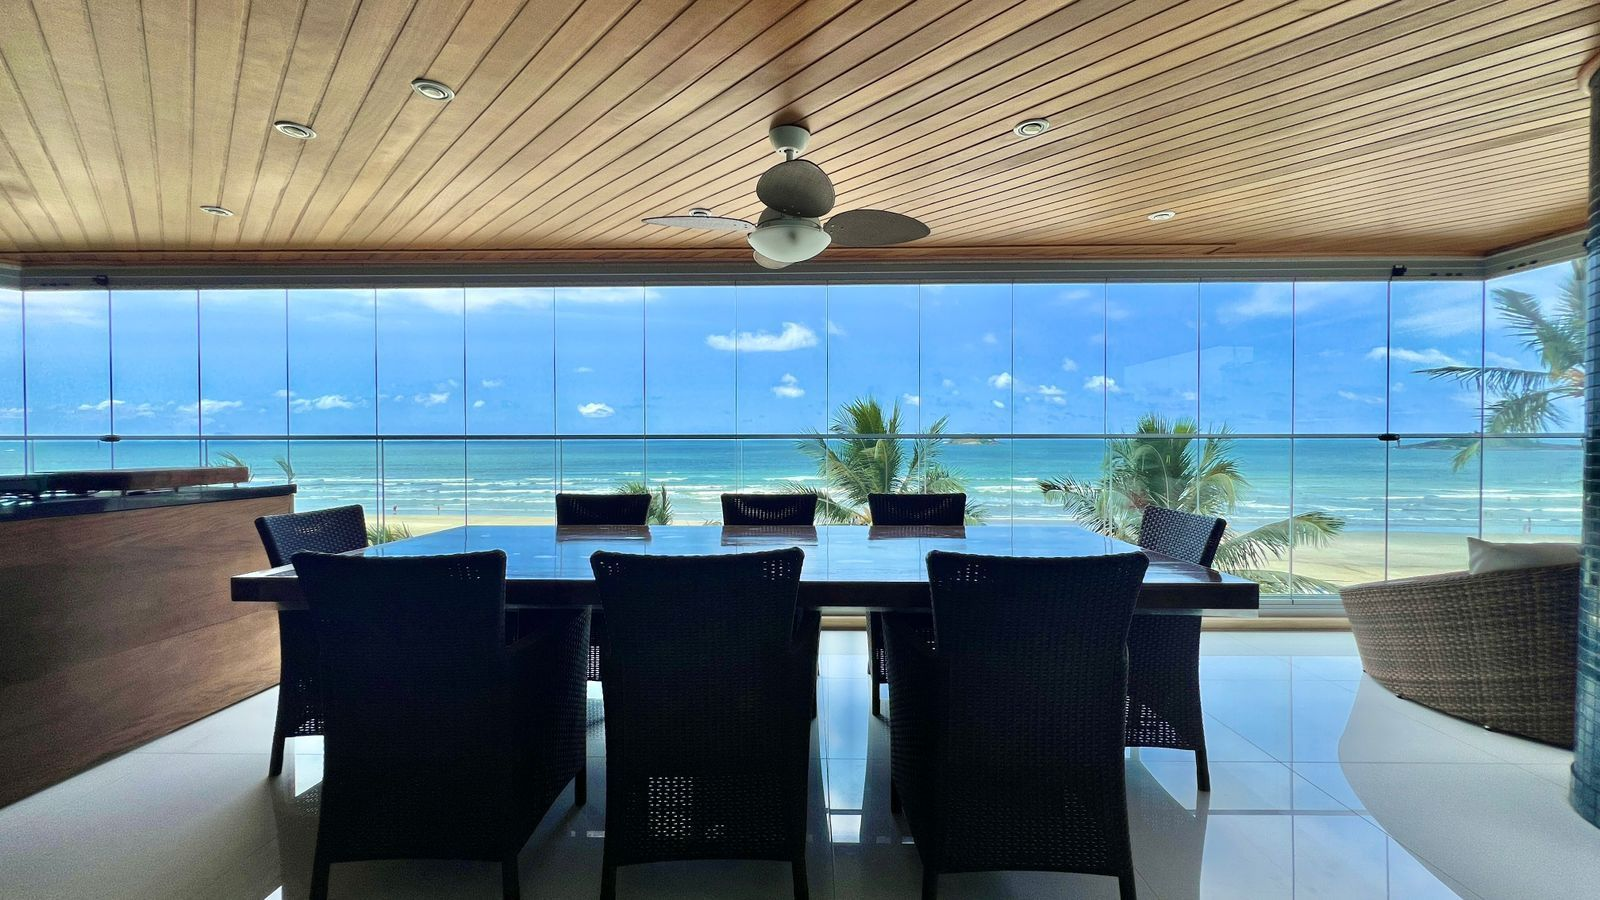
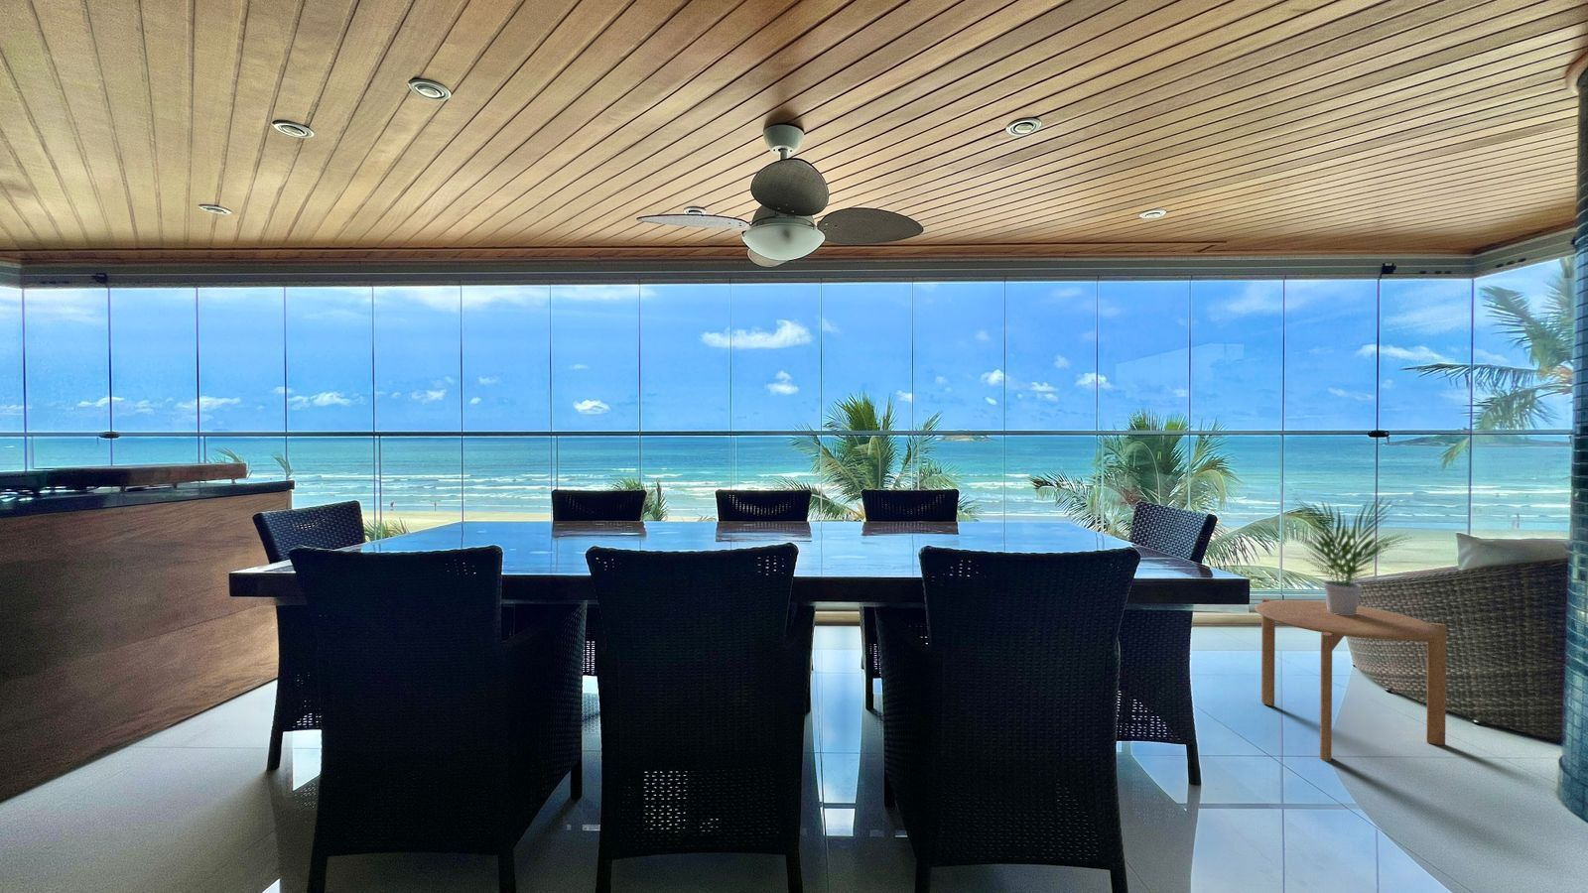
+ potted plant (1343, 554)
+ side table (1331, 672)
